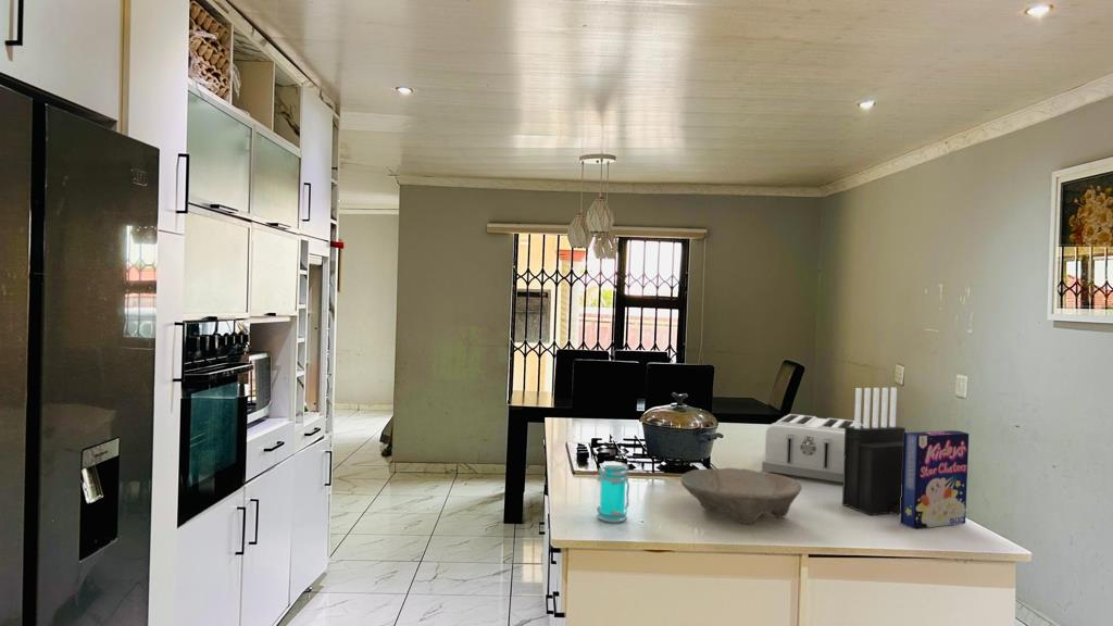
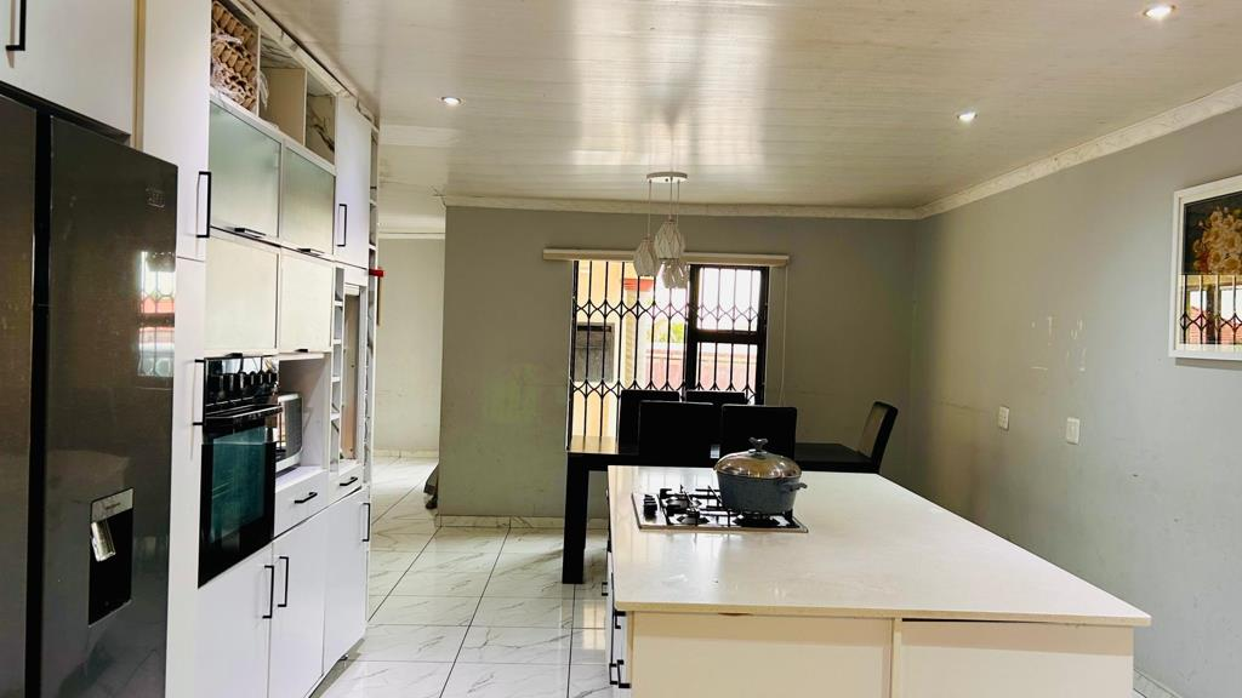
- bowl (739, 494)
- cereal box (935, 477)
- knife block (884, 449)
- jar (613, 490)
- toaster (815, 447)
